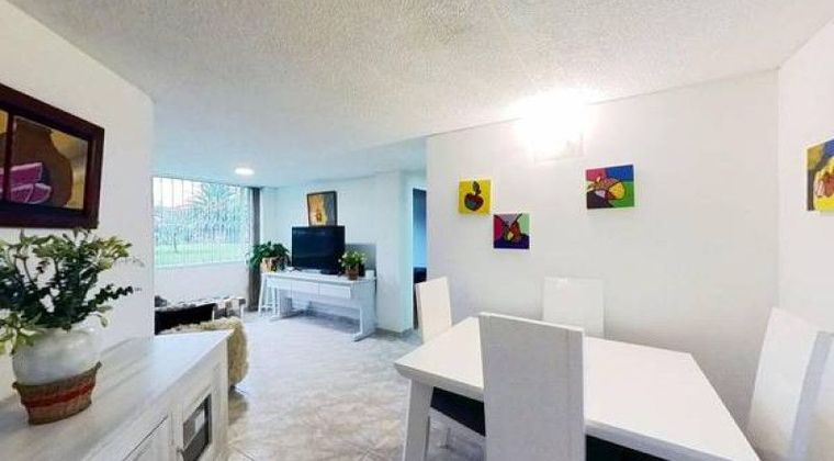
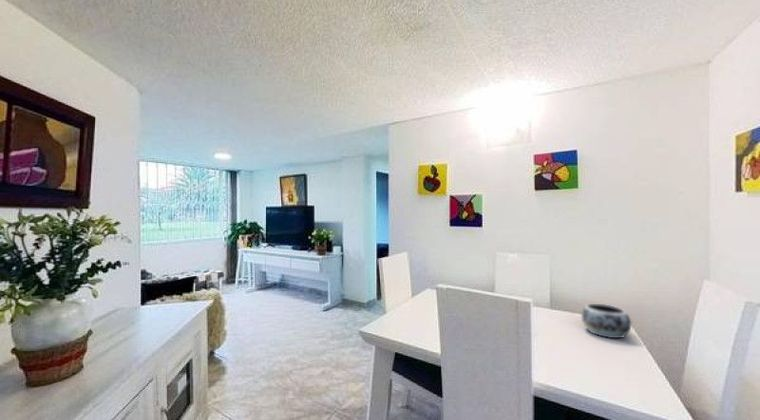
+ decorative bowl (605, 320)
